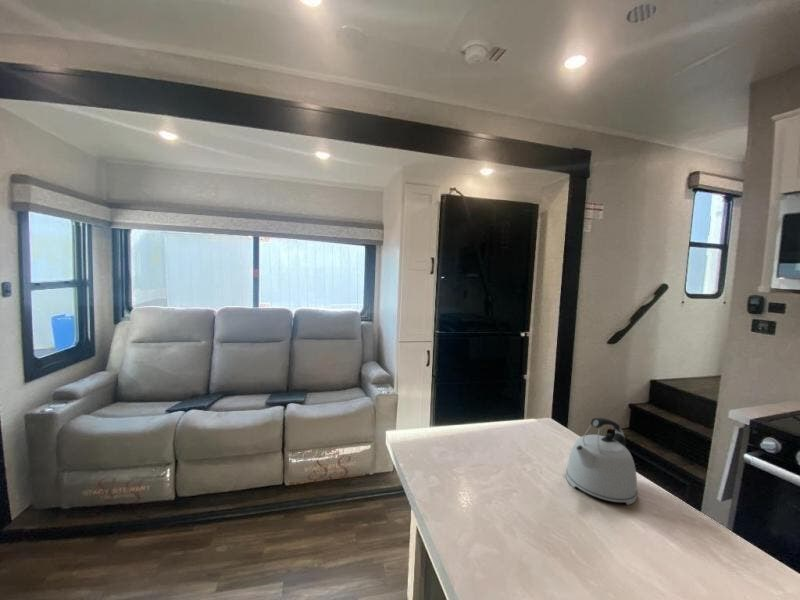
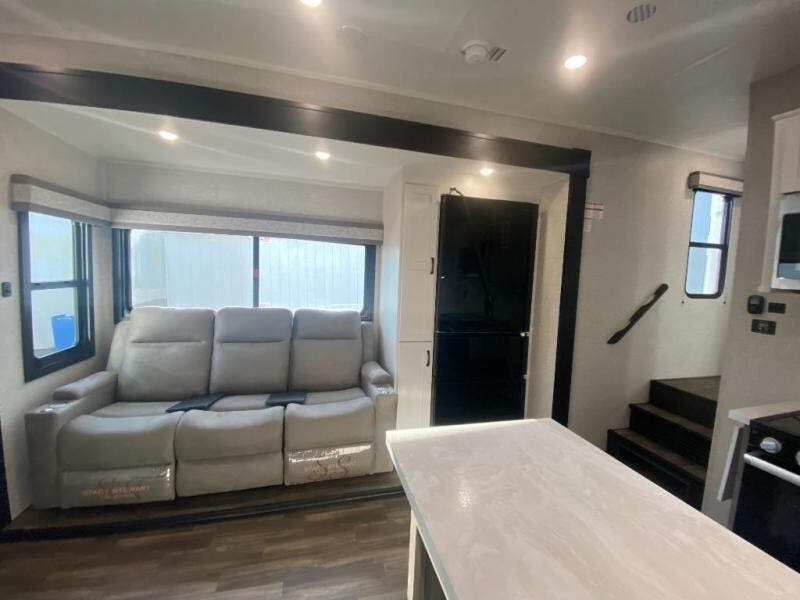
- kettle (601, 451)
